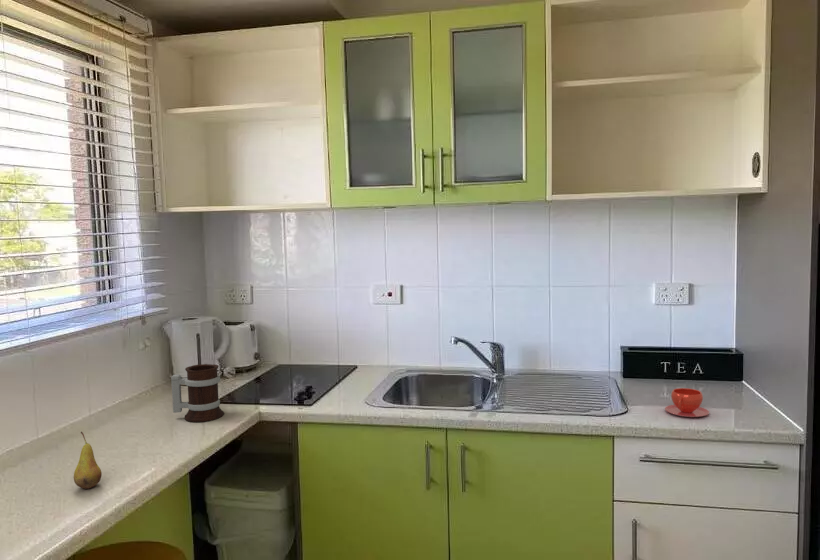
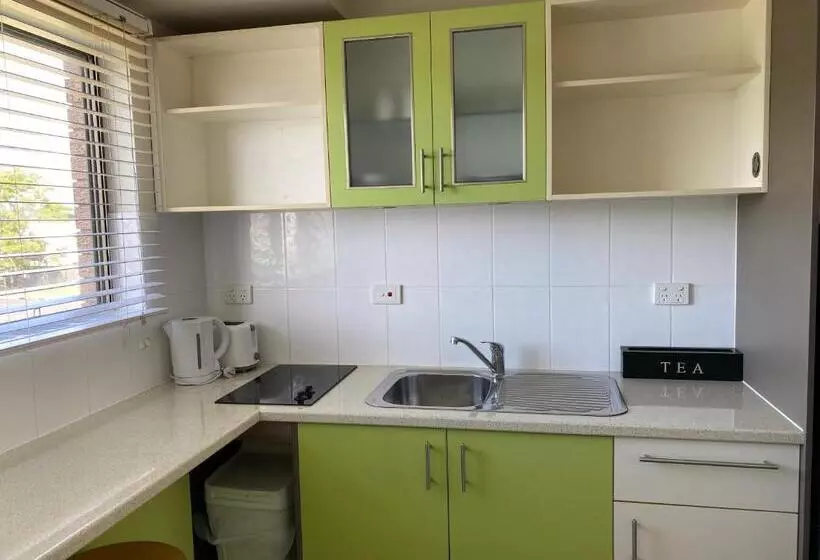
- teacup (686, 402)
- fruit (86, 460)
- mug (199, 391)
